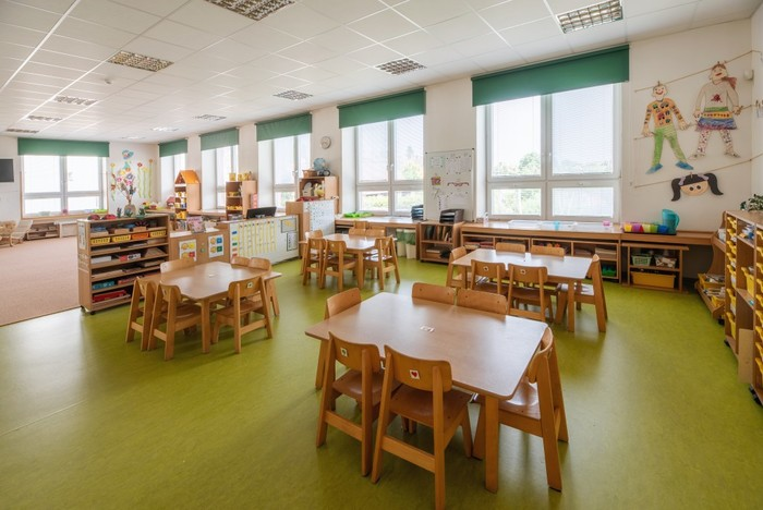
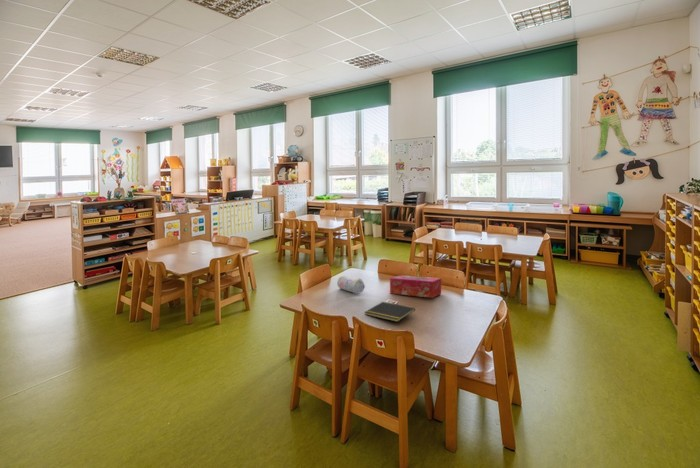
+ pencil case (350, 284)
+ notepad (389, 311)
+ tissue box (415, 285)
